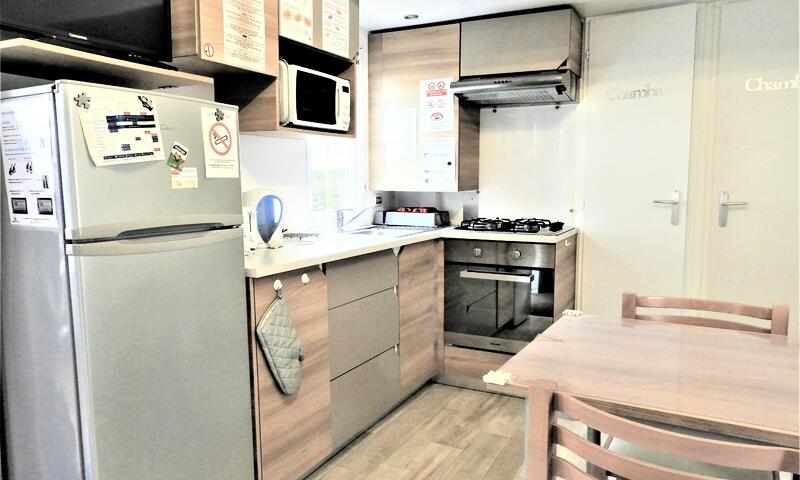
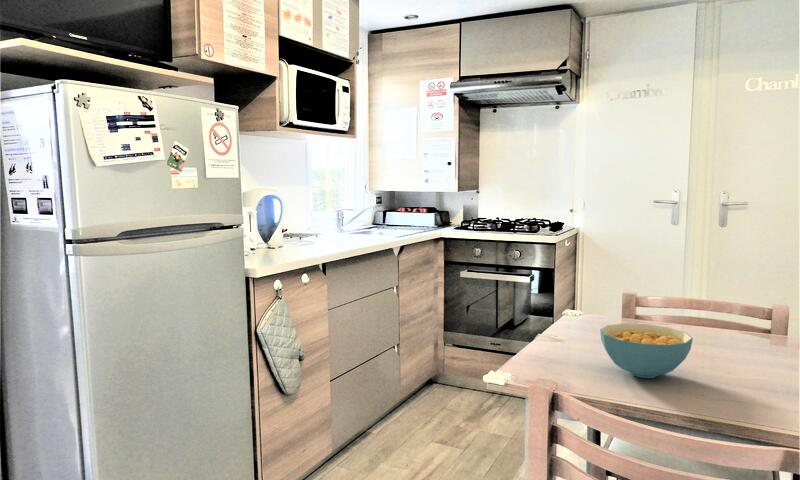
+ cereal bowl (644, 353)
